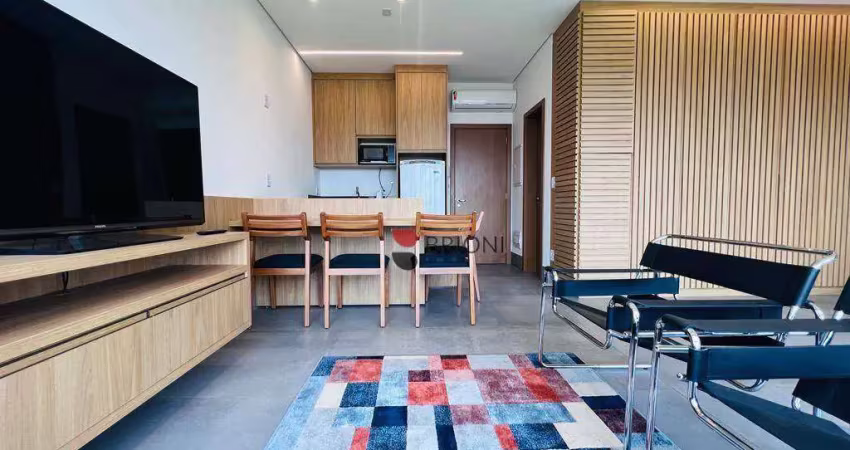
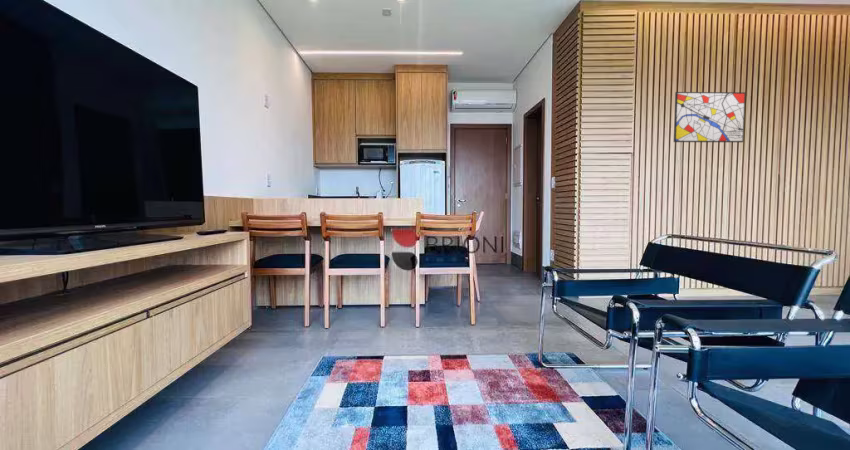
+ wall art (709, 117)
